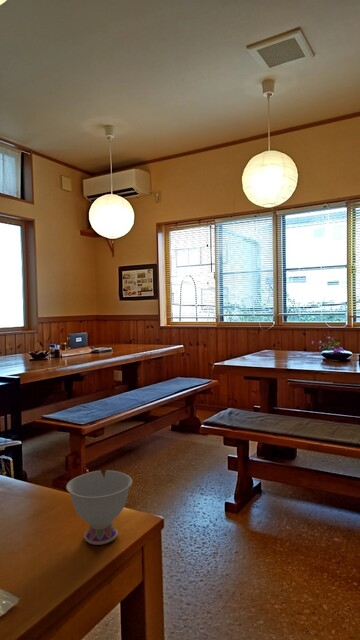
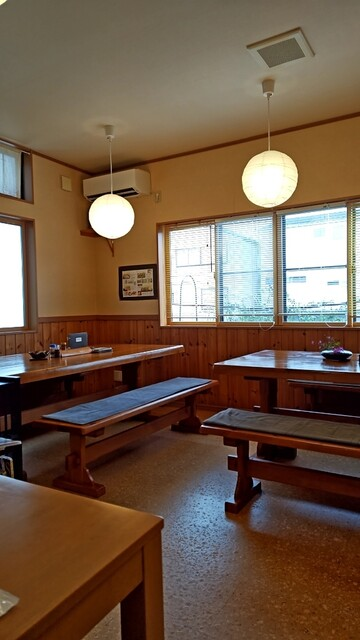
- teacup (97, 507)
